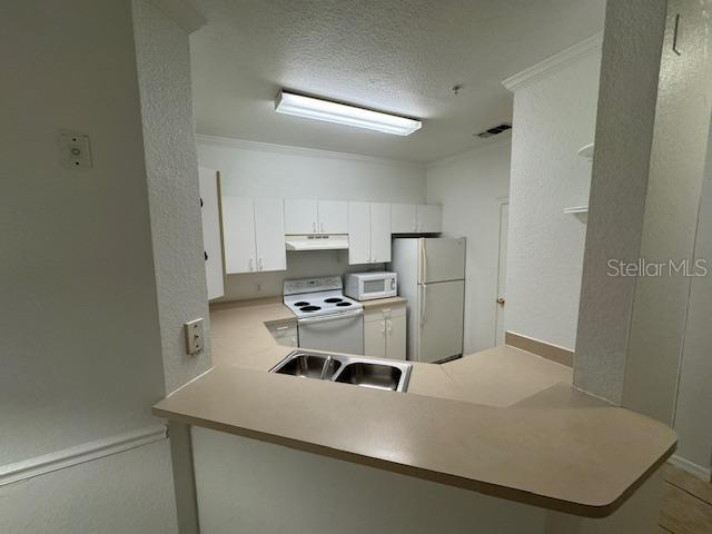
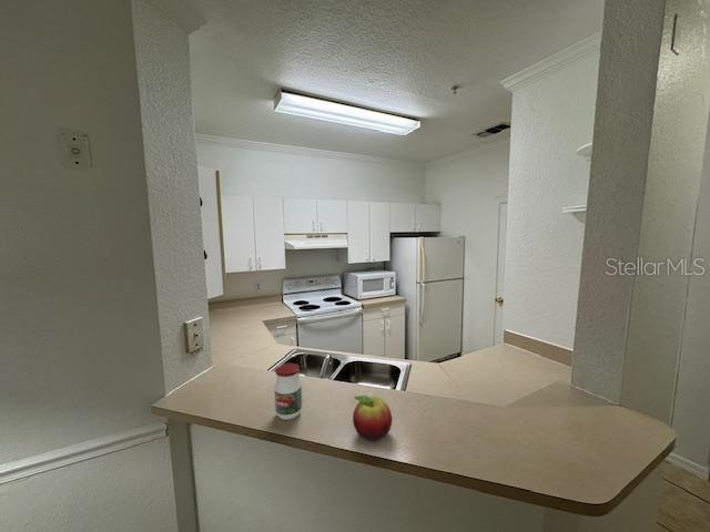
+ jar (287, 390)
+ fruit (372, 416)
